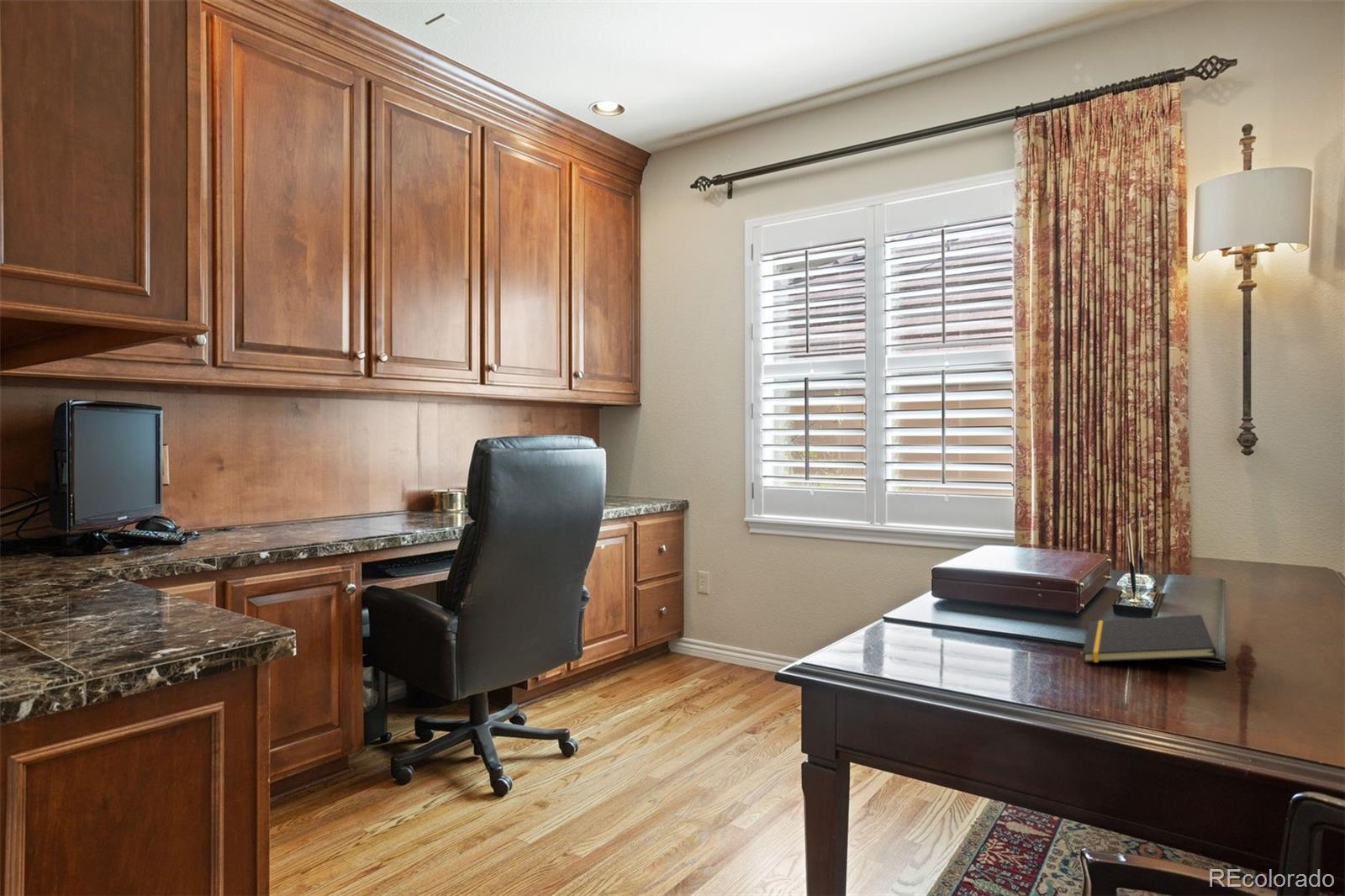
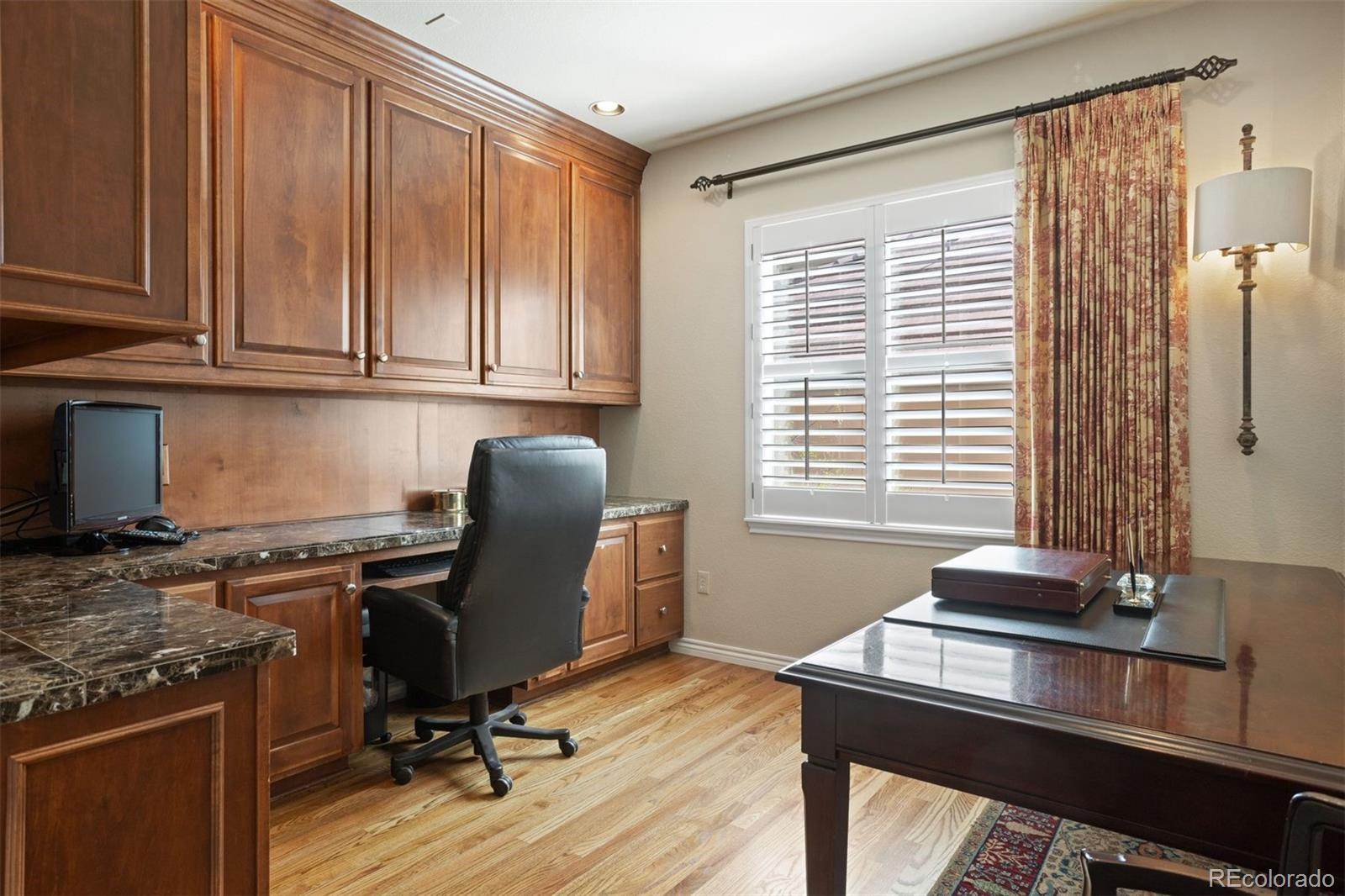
- notepad (1145, 637)
